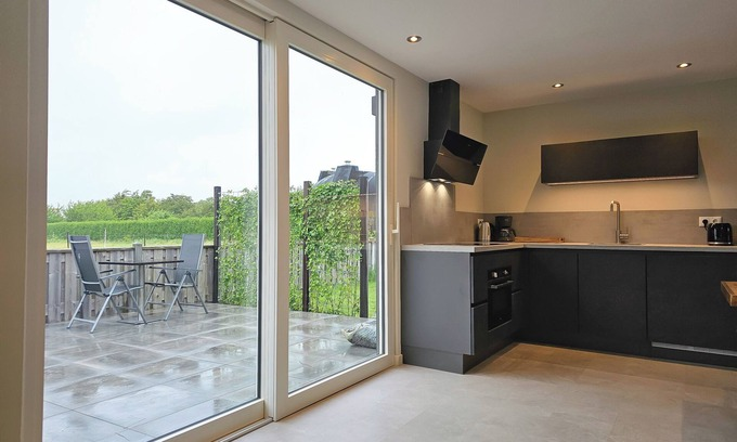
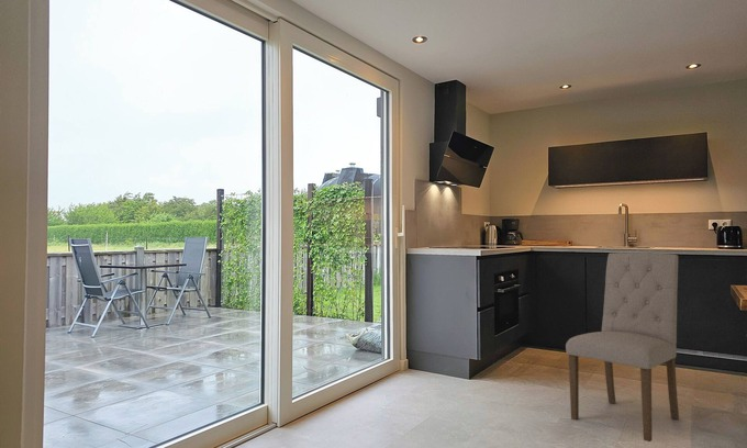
+ dining chair (624, 335)
